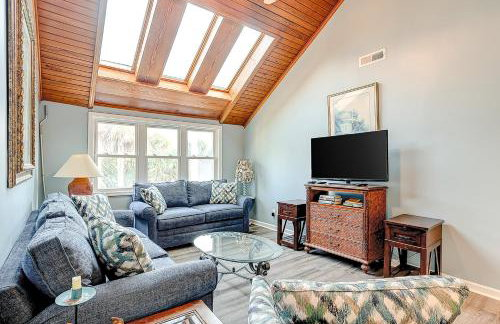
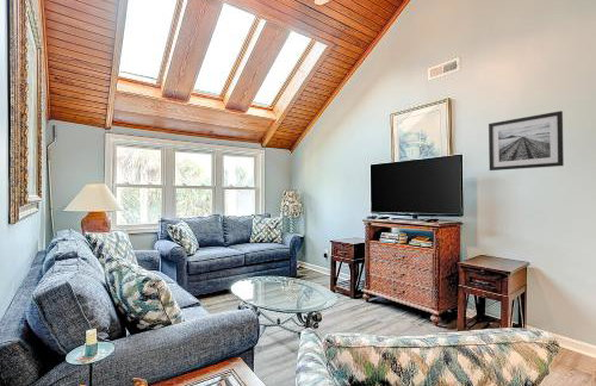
+ wall art (522, 143)
